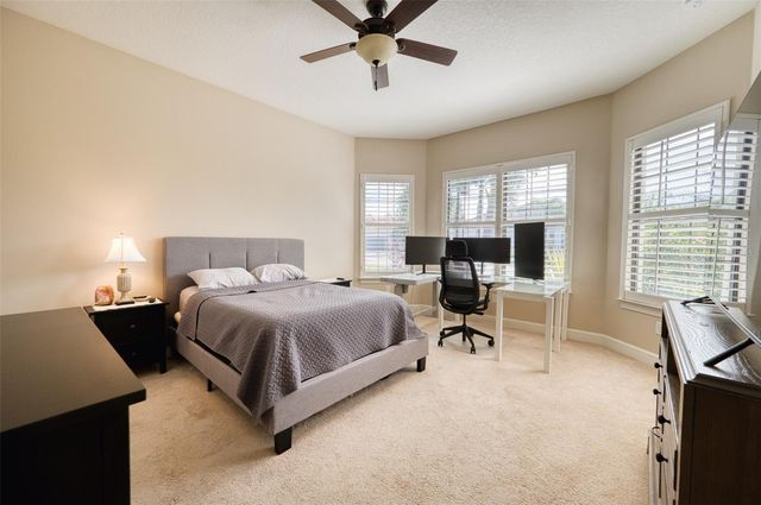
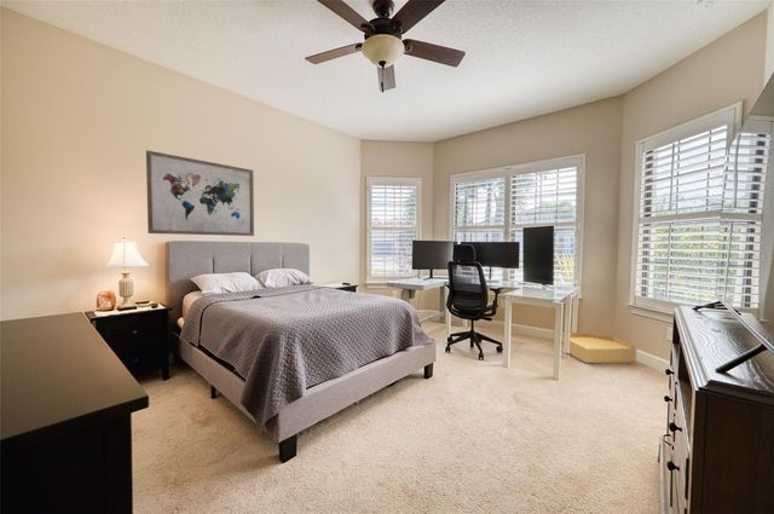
+ wall art (206, 198)
+ basket (595, 346)
